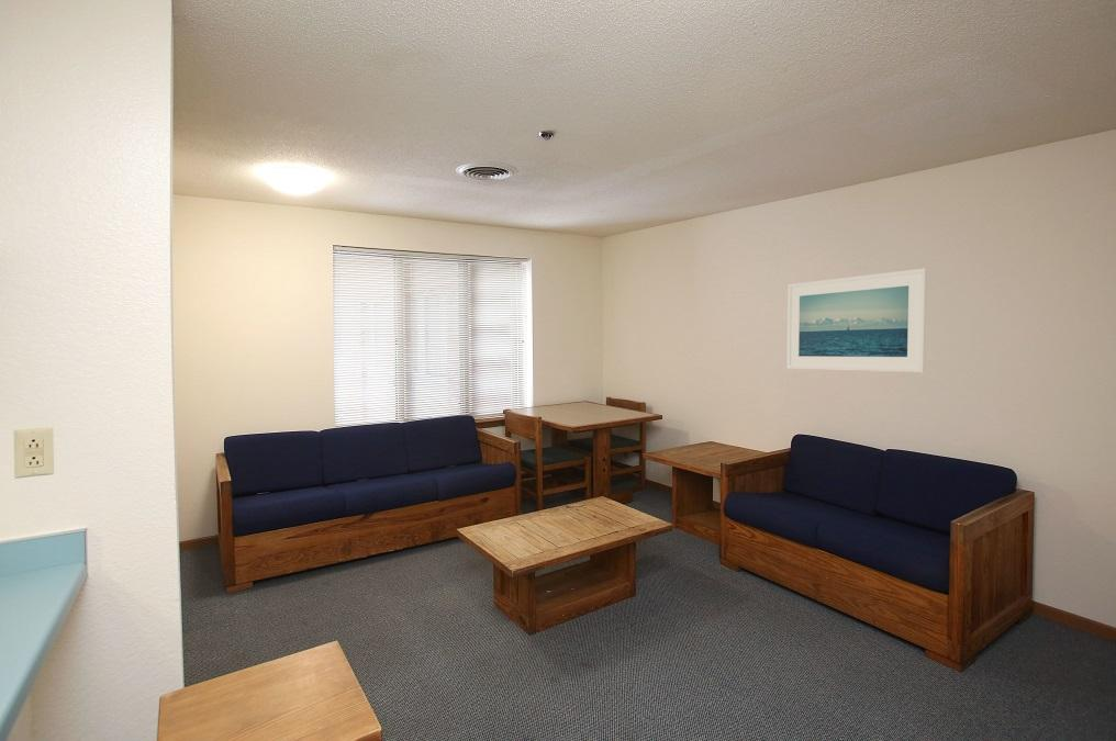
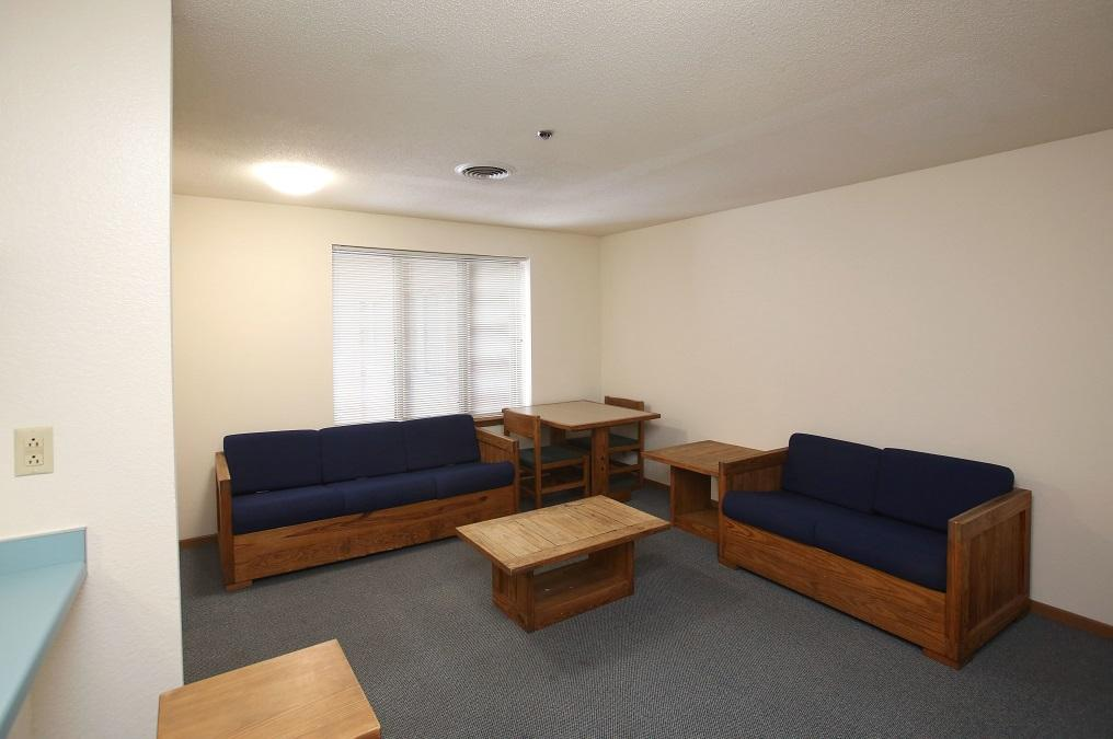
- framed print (849, 324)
